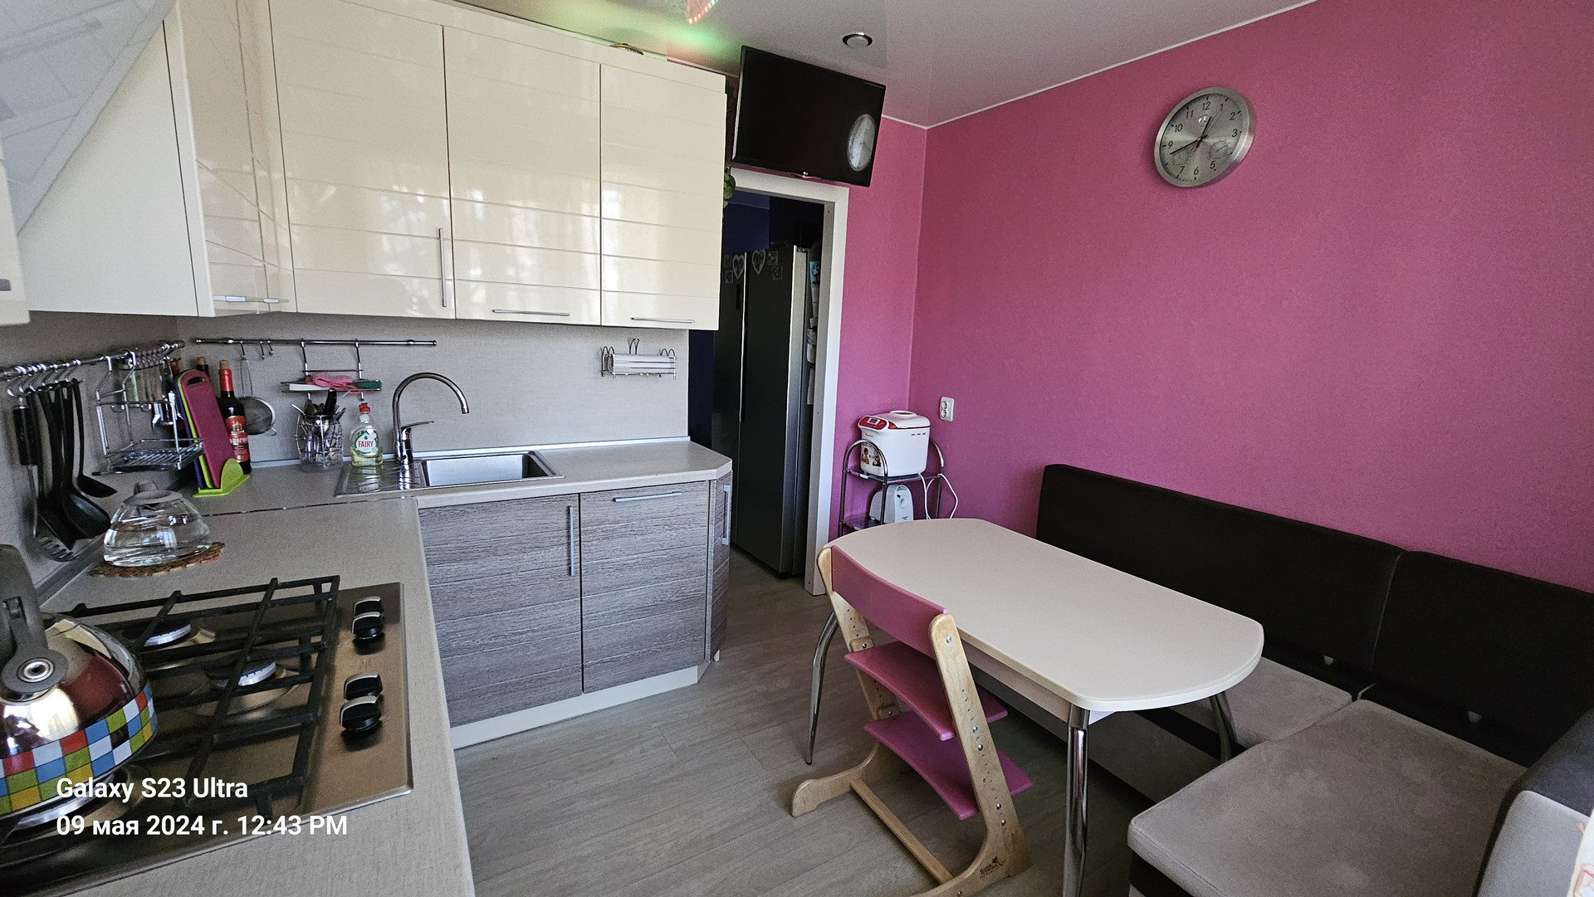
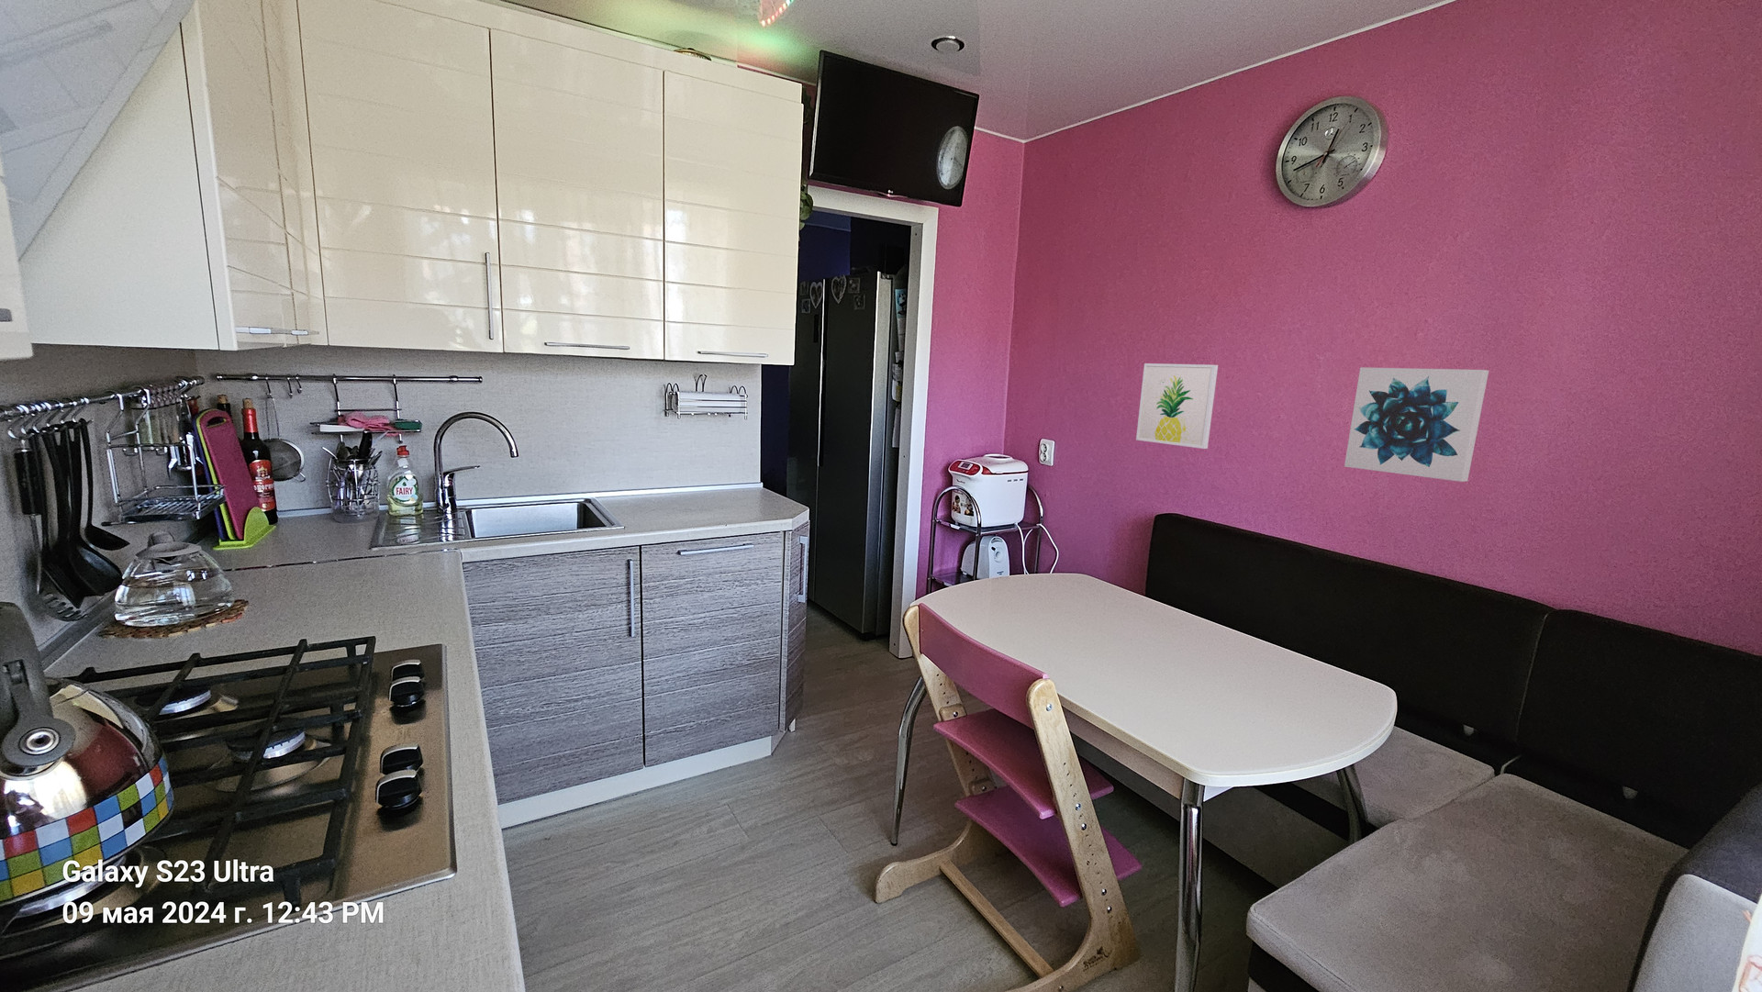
+ wall art (1411, 421)
+ wall art (1175, 404)
